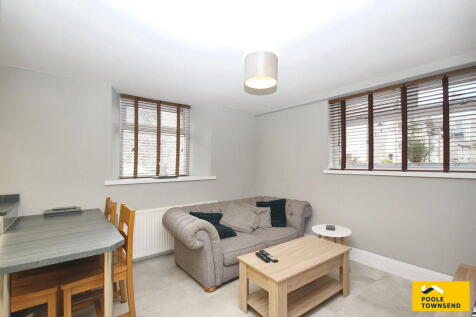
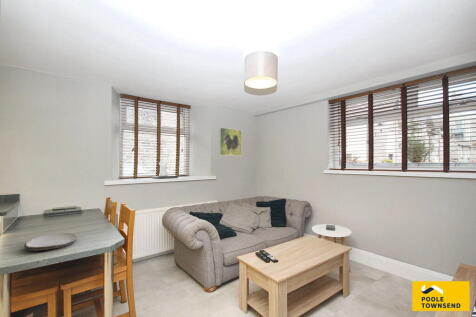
+ plate (52, 241)
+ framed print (230, 142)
